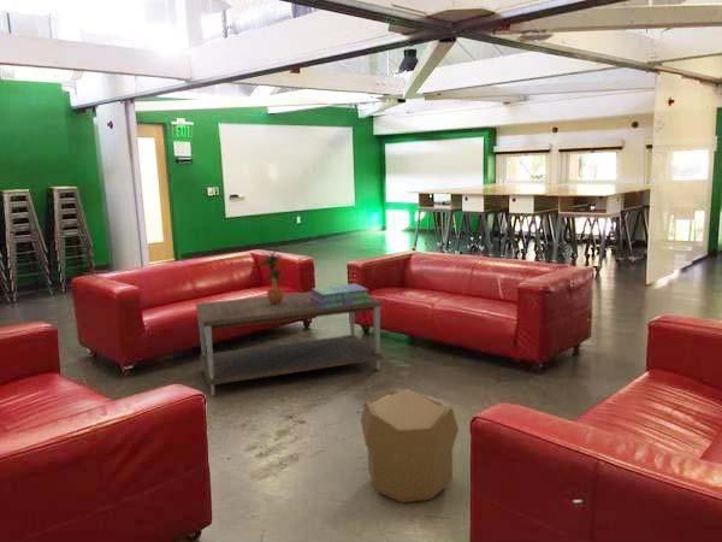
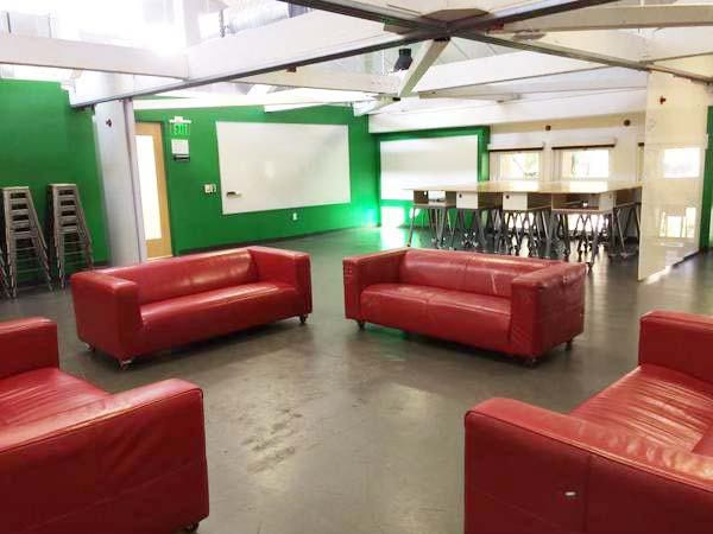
- stack of books (339, 295)
- potted plant (271, 275)
- coffee table (288, 343)
- pouf (408, 436)
